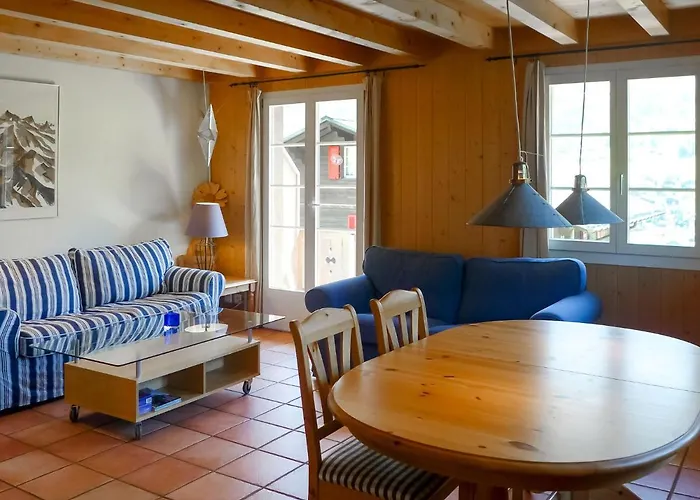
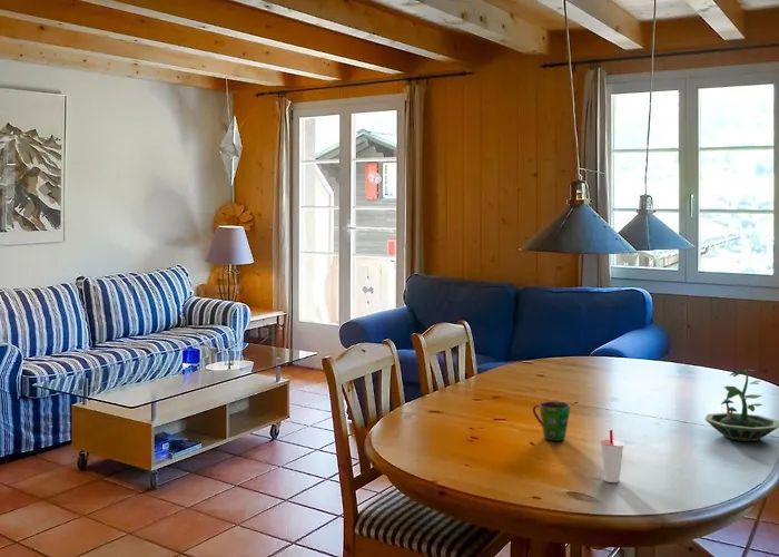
+ cup (611, 455)
+ cup (550, 420)
+ terrarium (745, 383)
